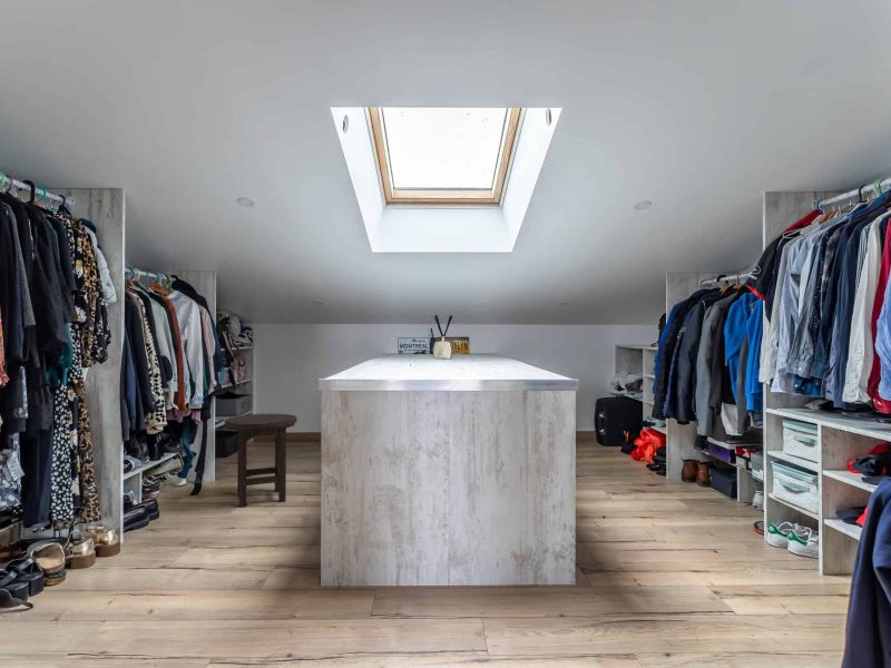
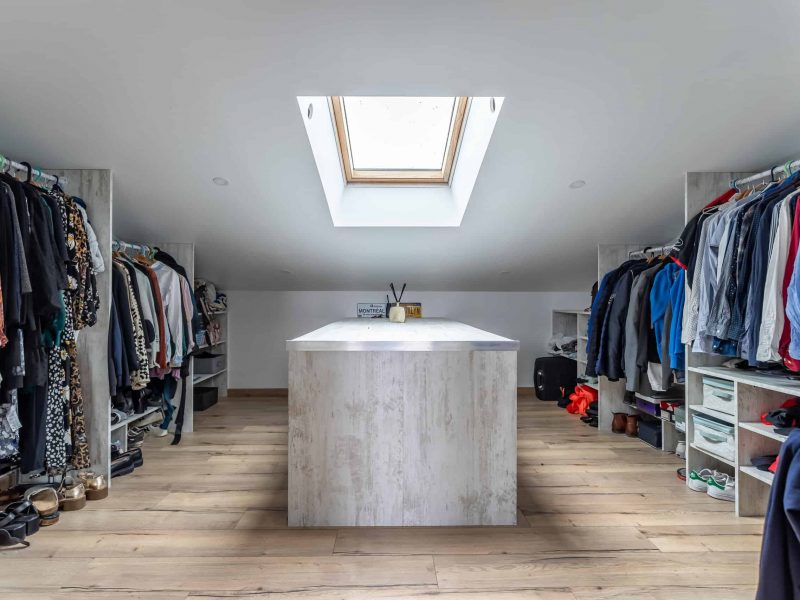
- stool (262, 468)
